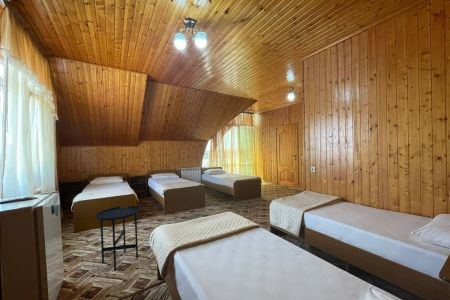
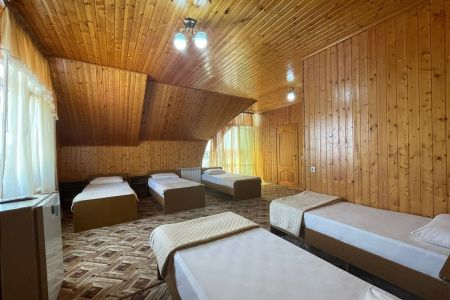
- side table (119, 236)
